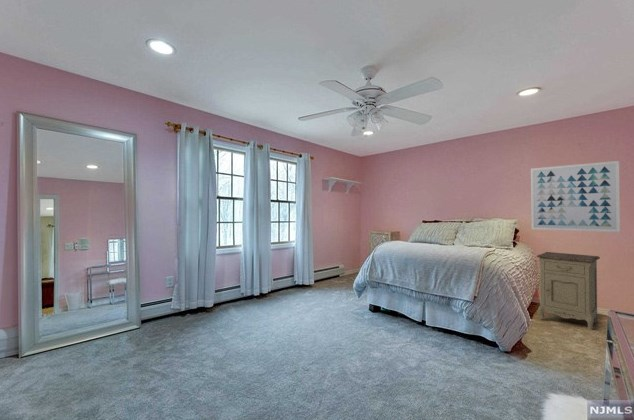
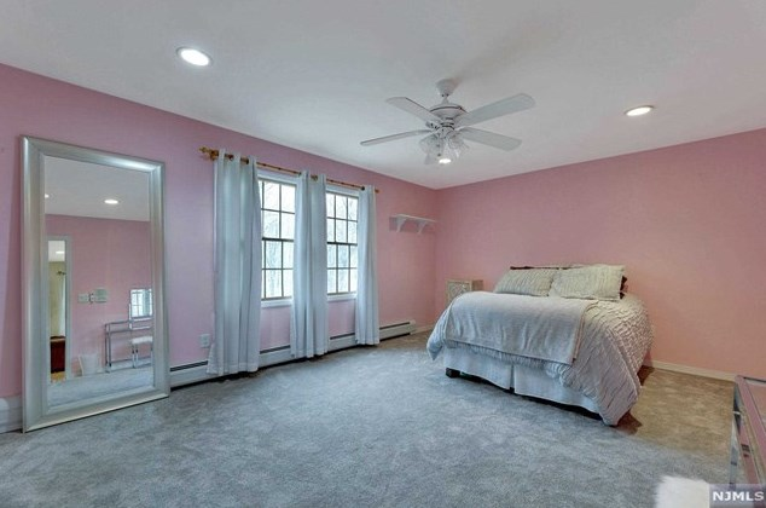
- wall art (571, 197)
- nightstand (567, 288)
